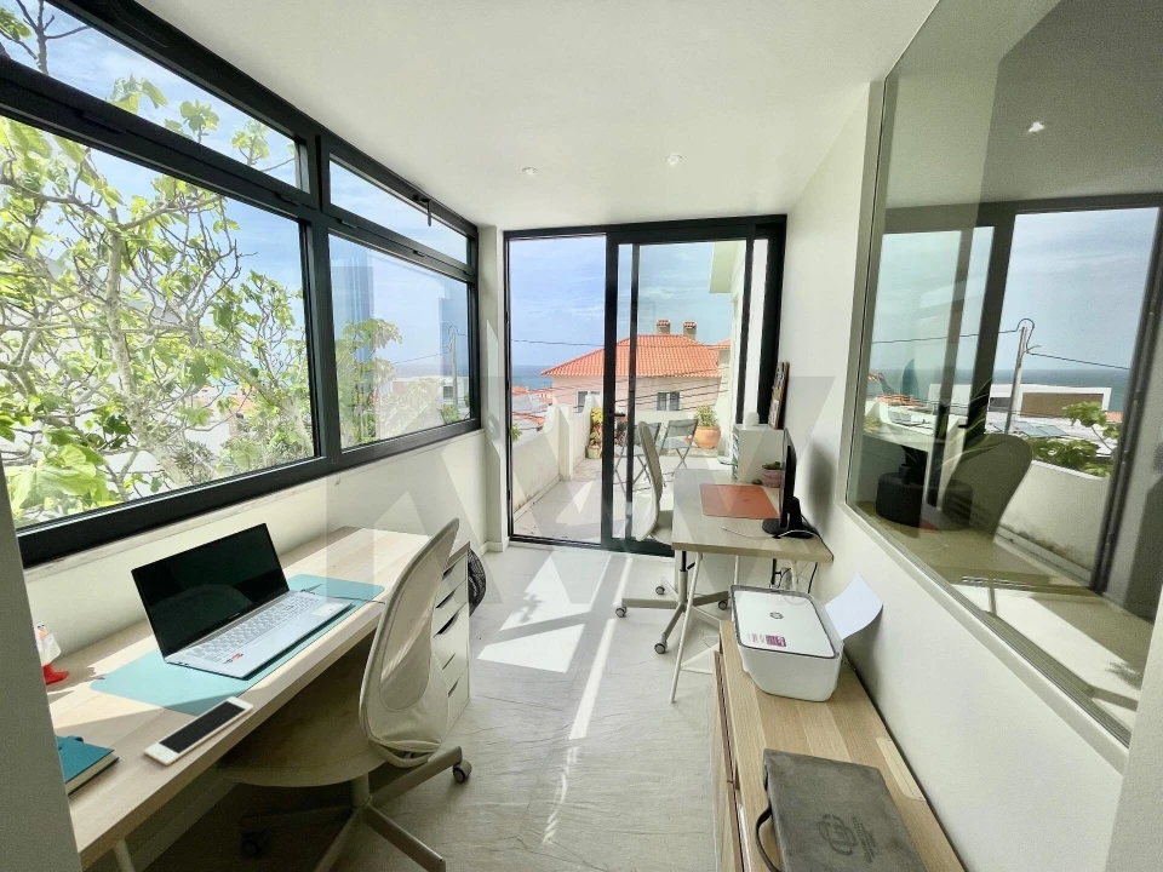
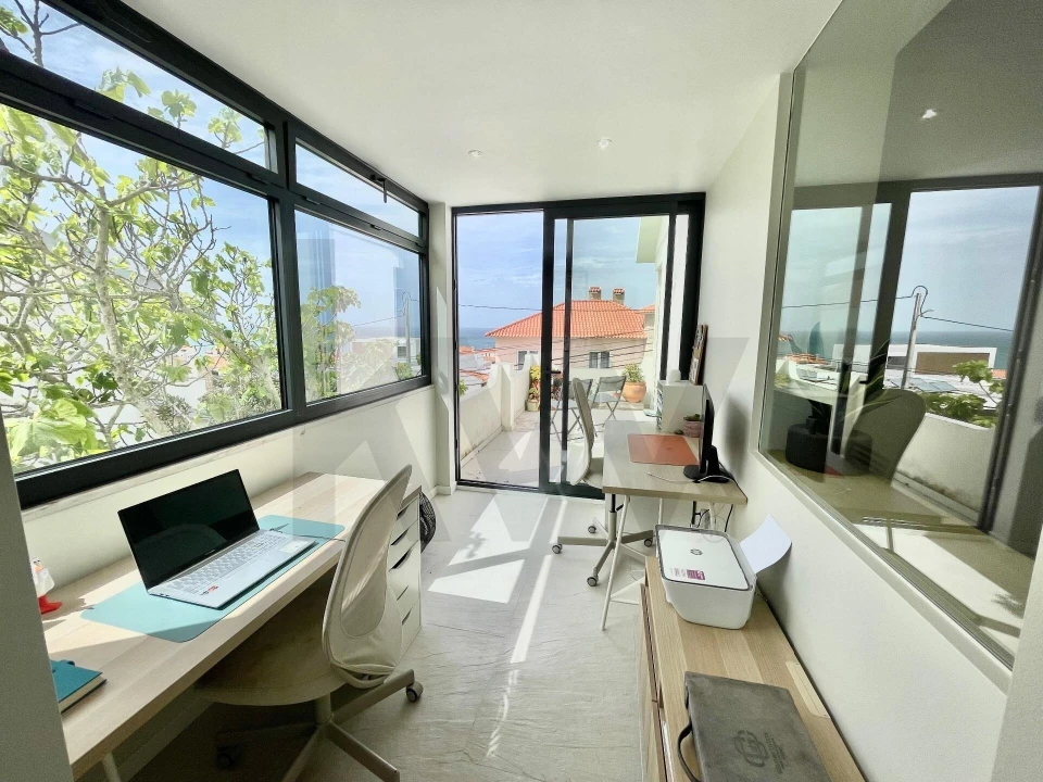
- cell phone (202, 727)
